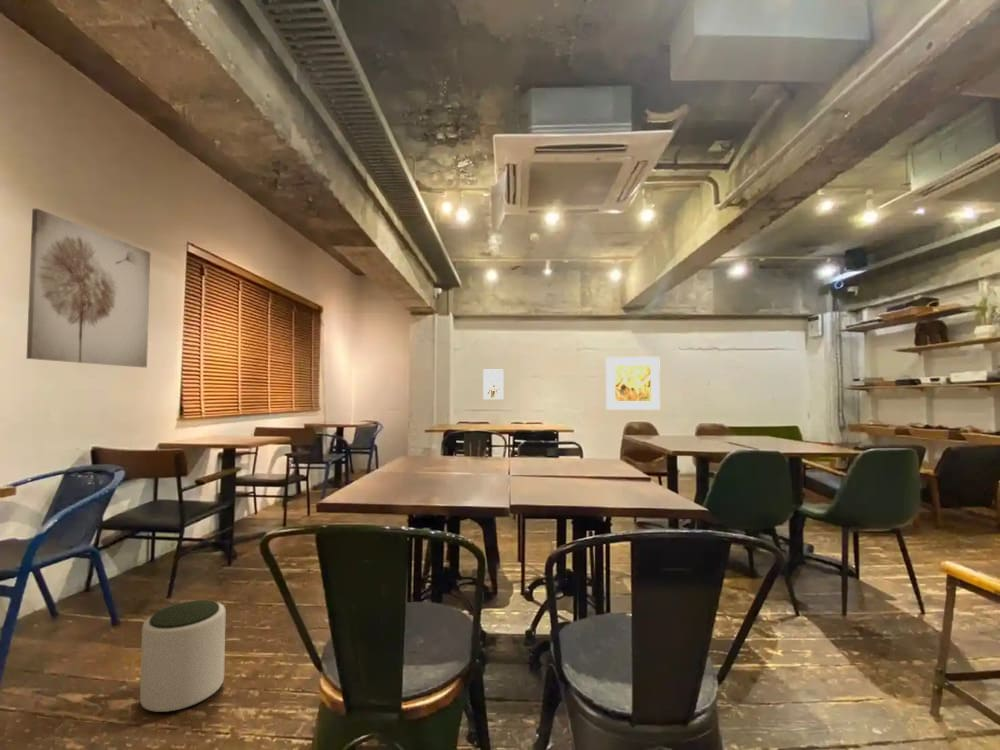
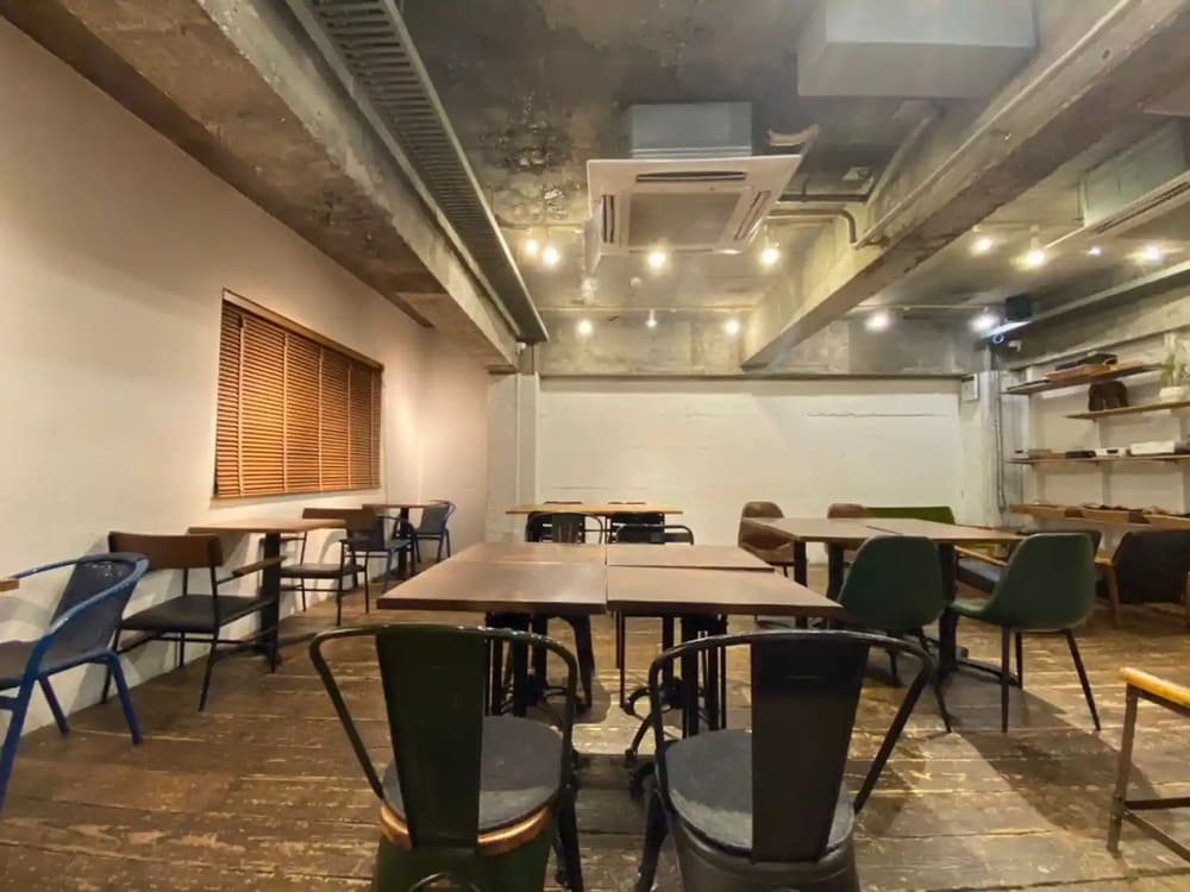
- wall art (97, 298)
- plant pot (184, 652)
- wall art (493, 384)
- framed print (632, 383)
